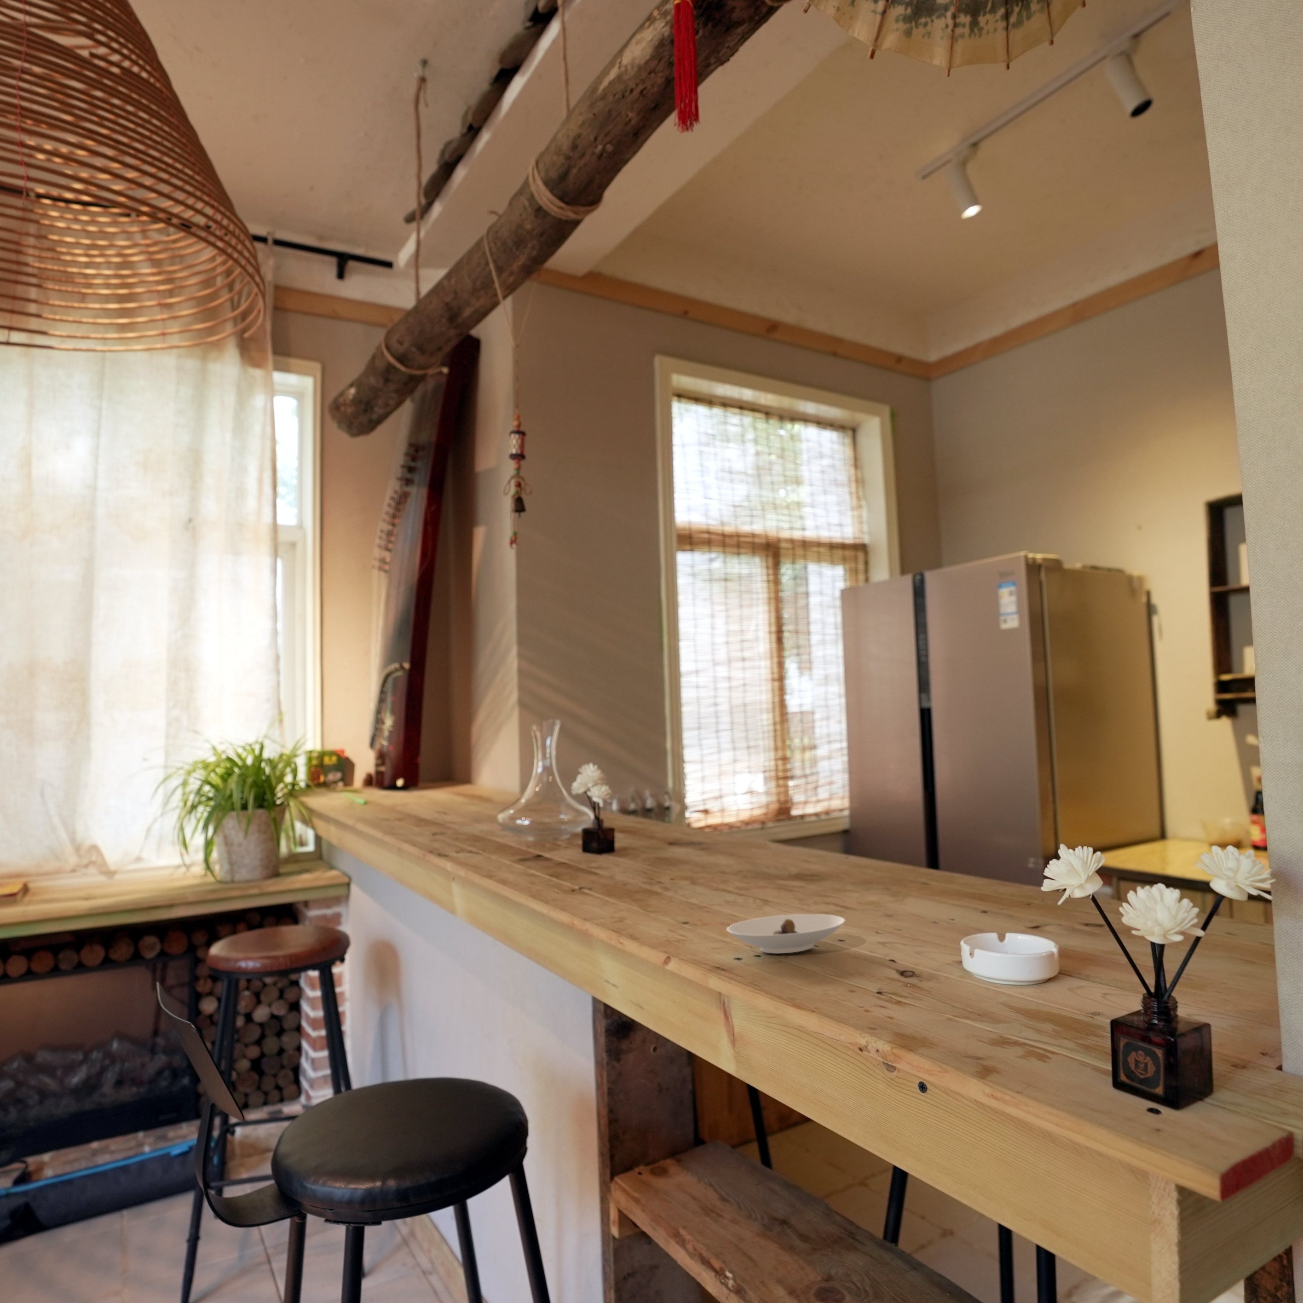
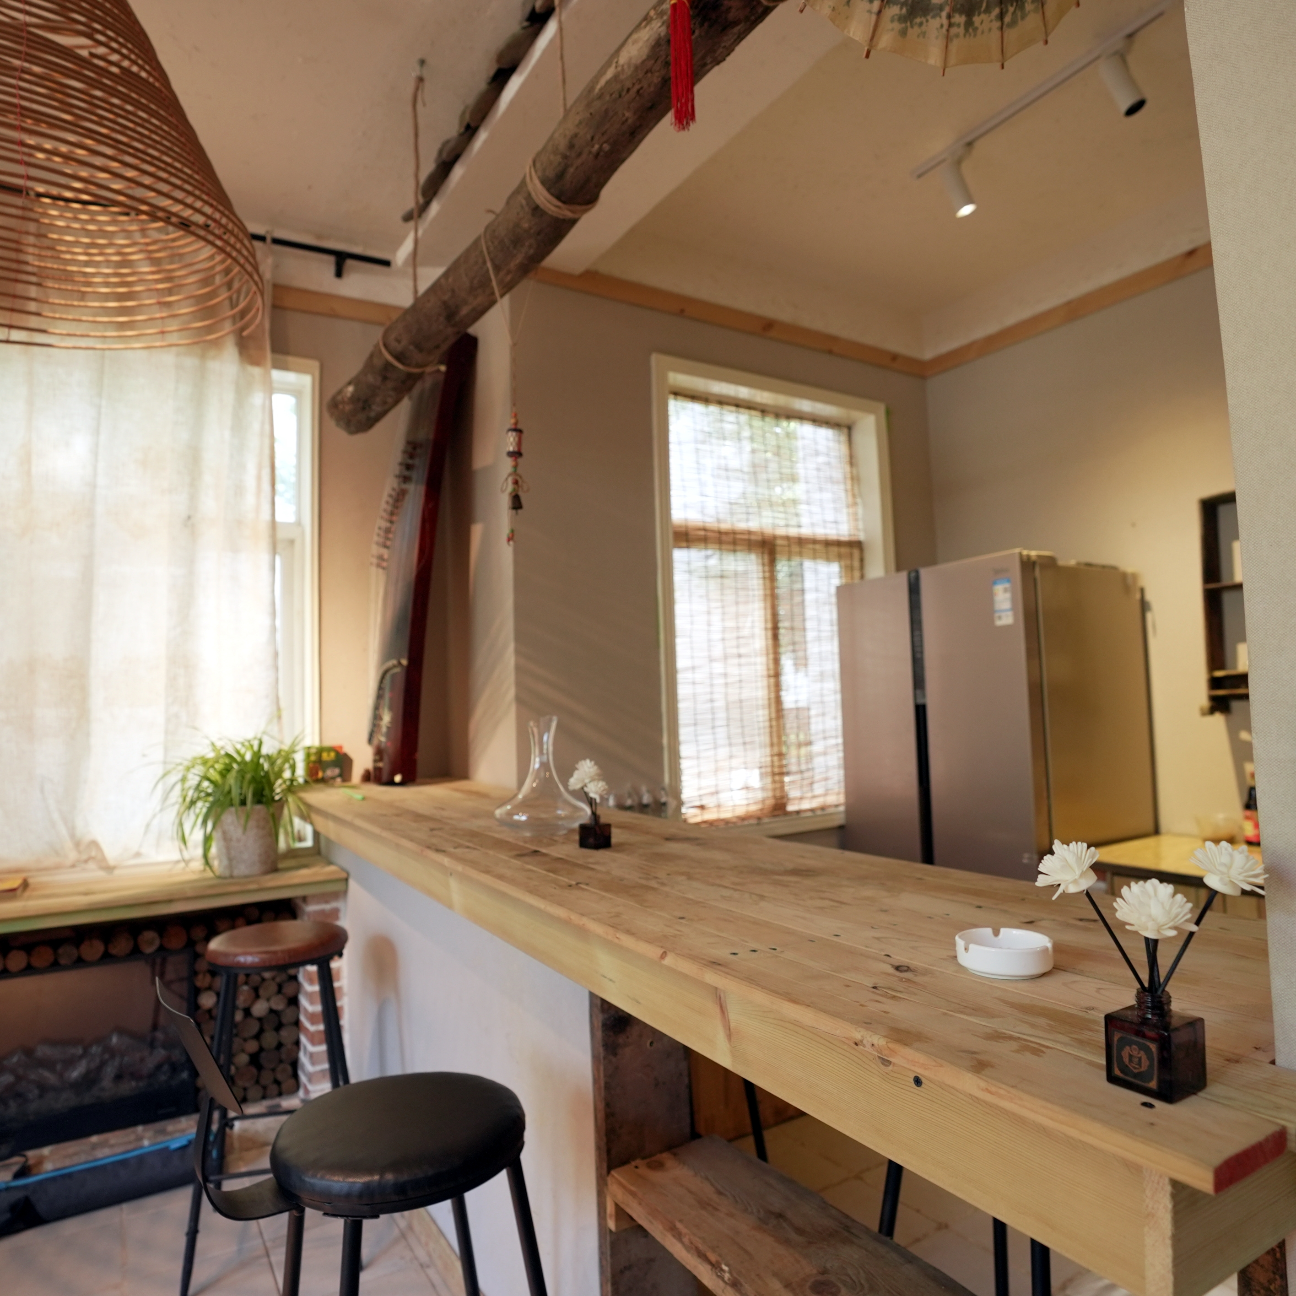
- saucer (786, 933)
